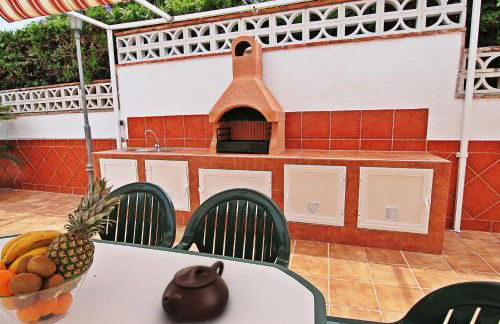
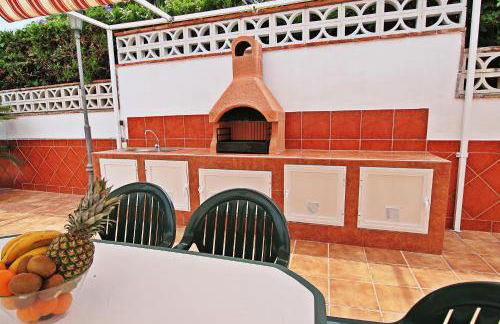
- teapot (197, 286)
